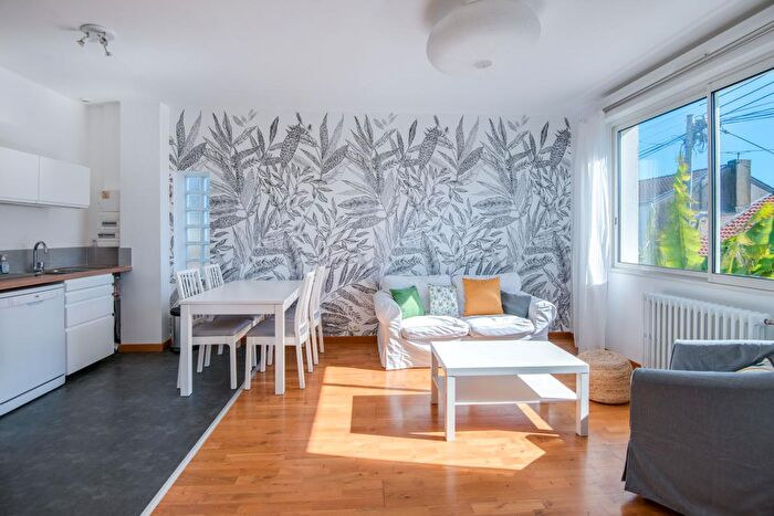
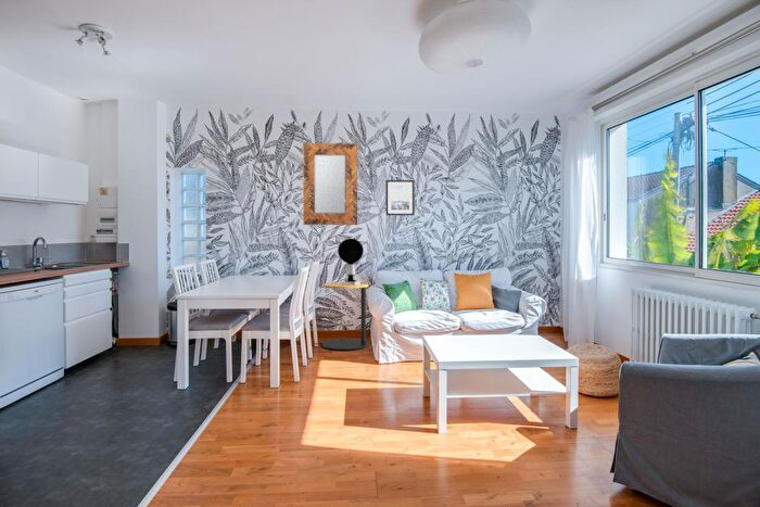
+ side table (362, 314)
+ table lamp (351, 261)
+ wall art (400, 198)
+ home mirror (330, 183)
